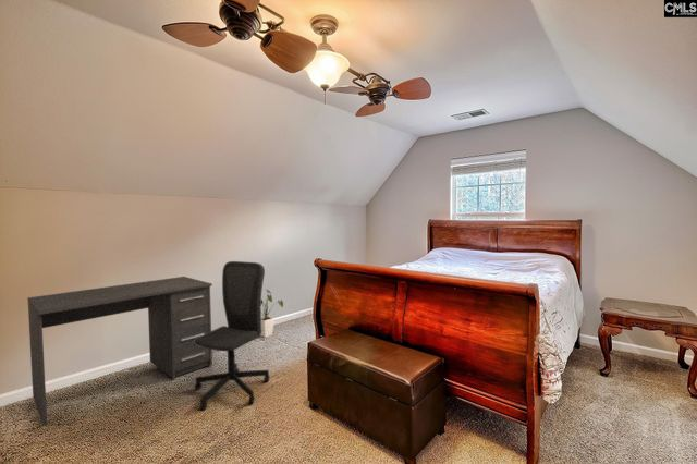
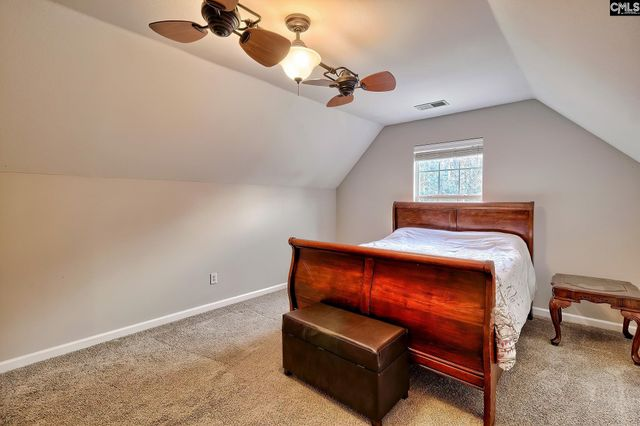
- office chair (232, 327)
- desk (149, 335)
- house plant (268, 313)
